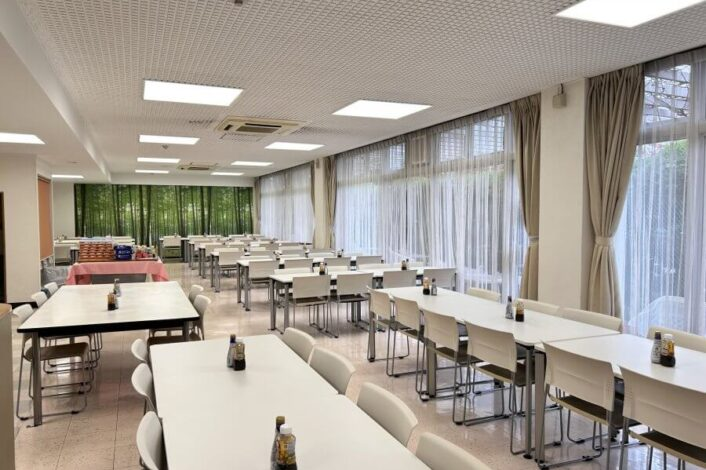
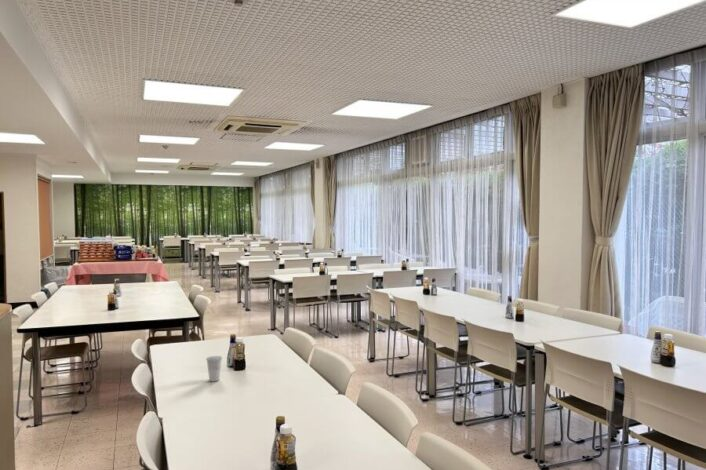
+ cup (214, 368)
